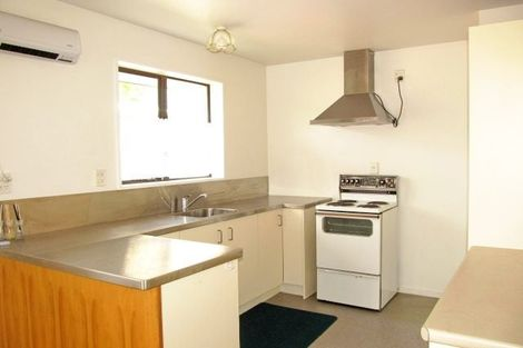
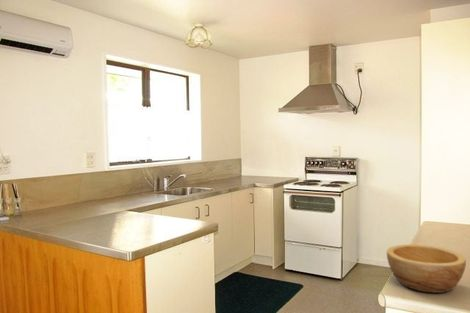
+ bowl (424, 268)
